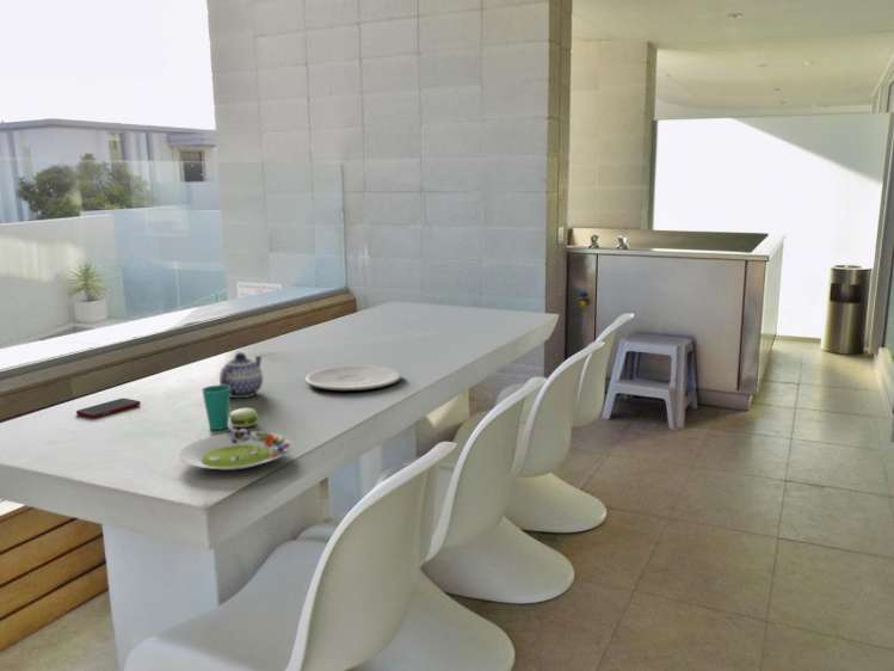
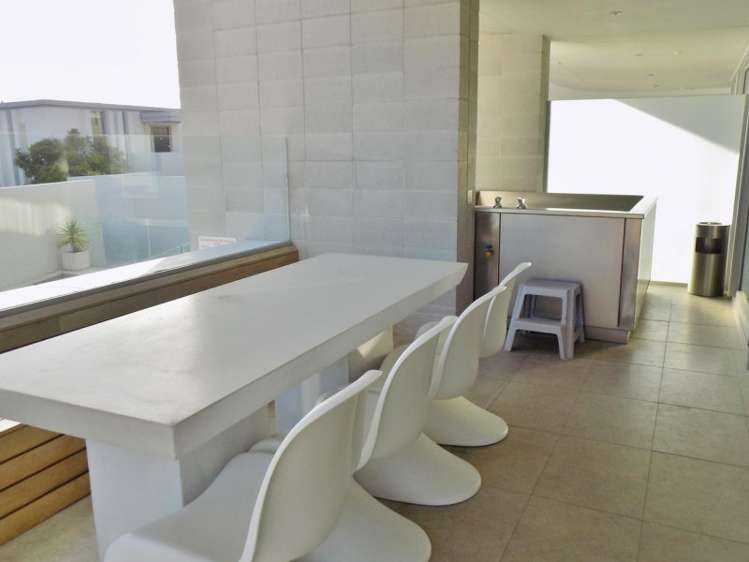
- salad plate (235, 451)
- plate (353, 378)
- cell phone (109, 407)
- cup (228, 406)
- teapot (241, 373)
